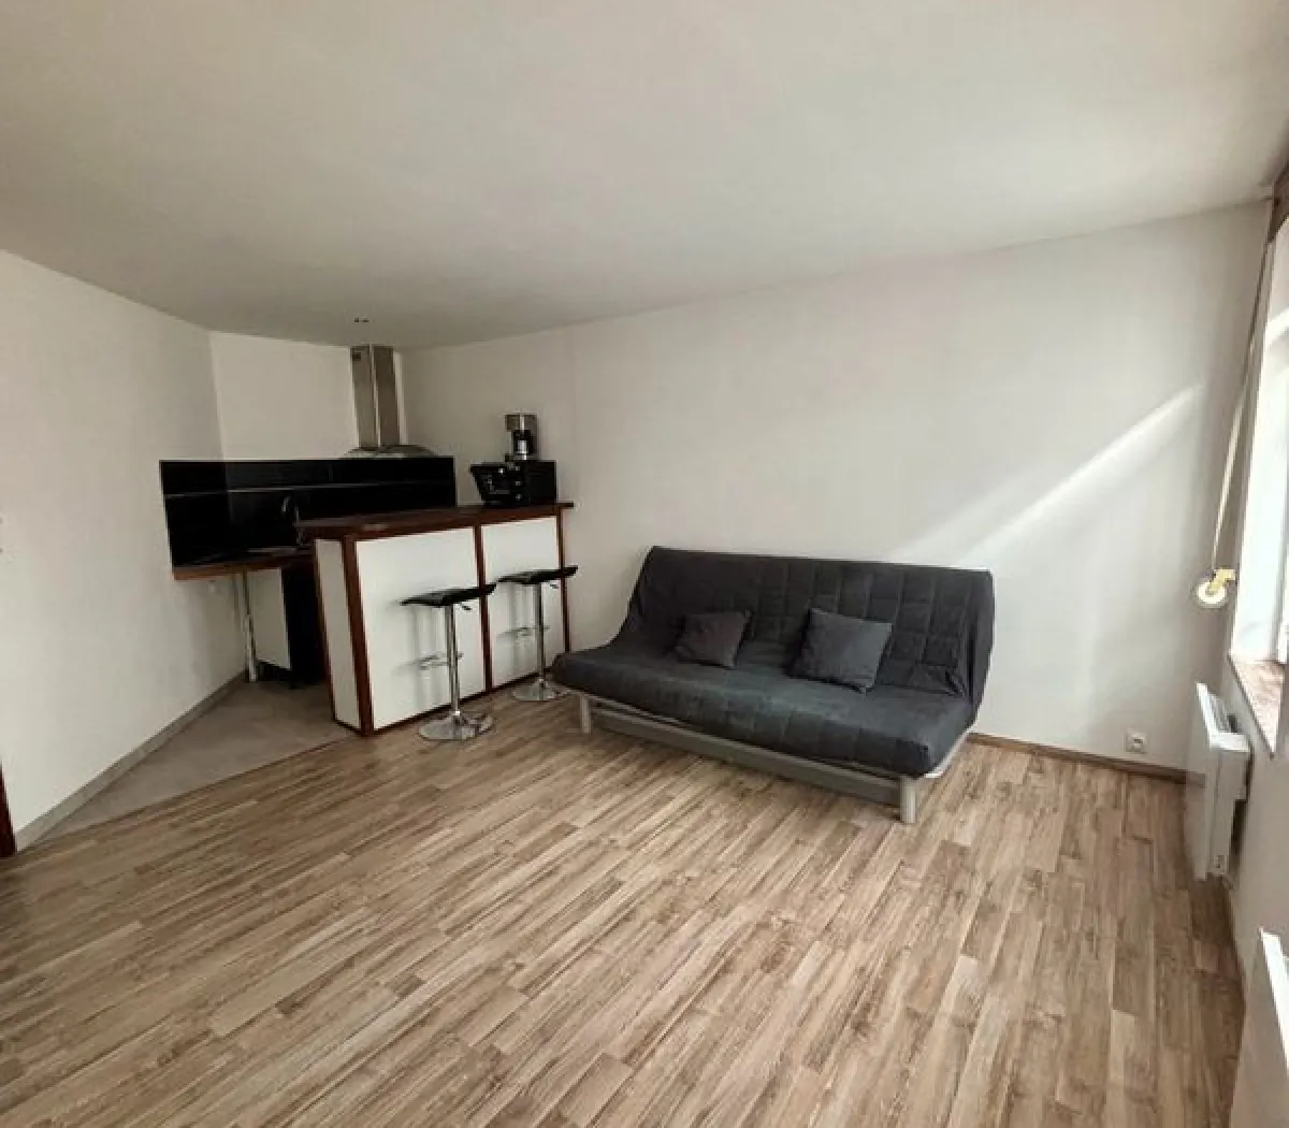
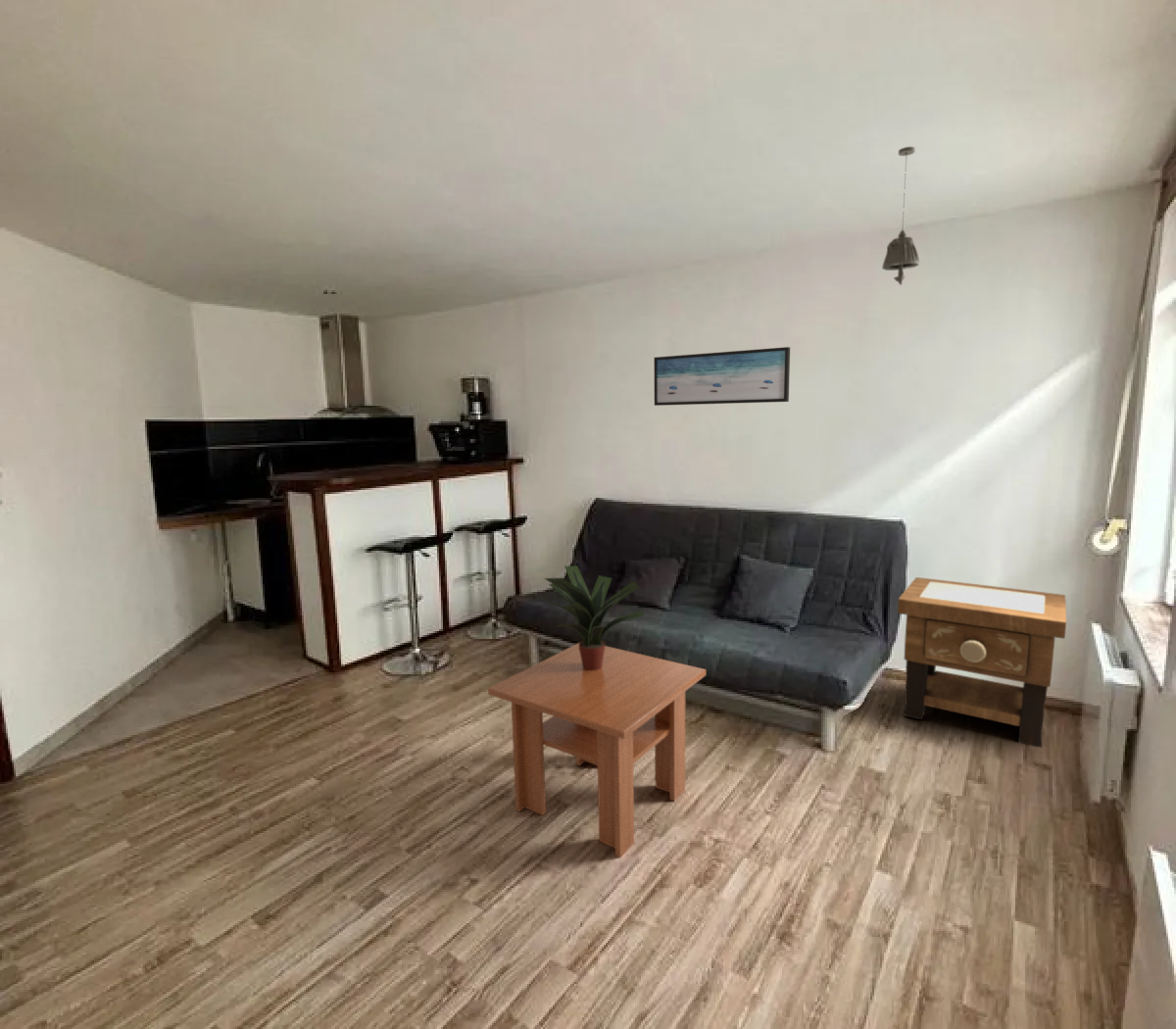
+ wall art (717, 378)
+ side table (976, 658)
+ pendant light (903, 219)
+ coffee table (601, 740)
+ potted plant (585, 615)
